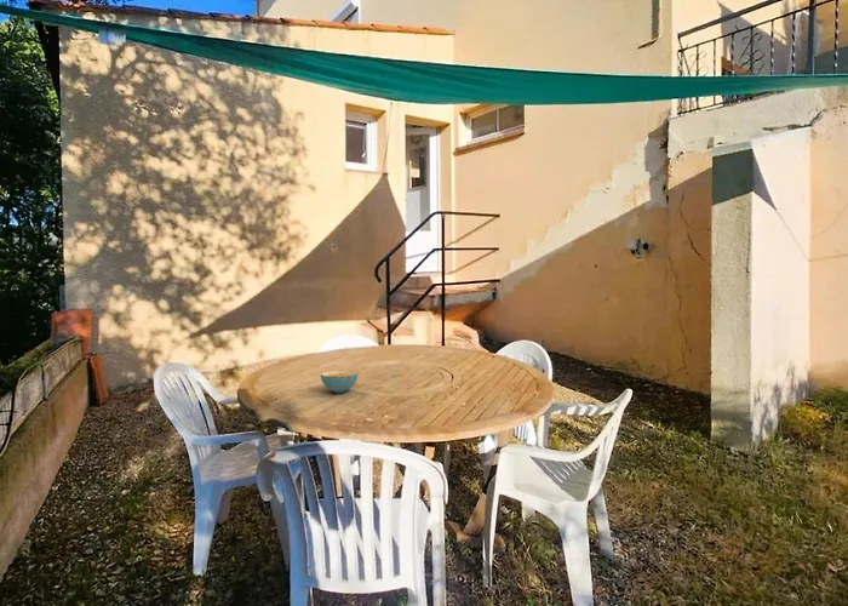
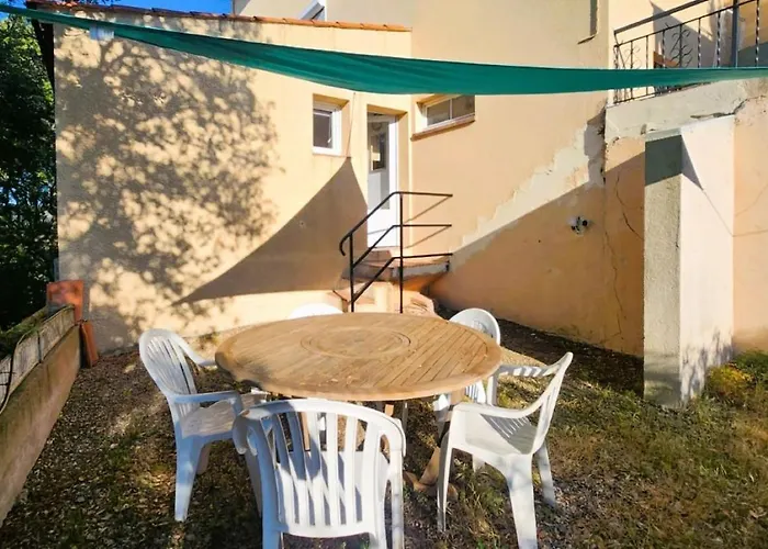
- cereal bowl (339, 382)
